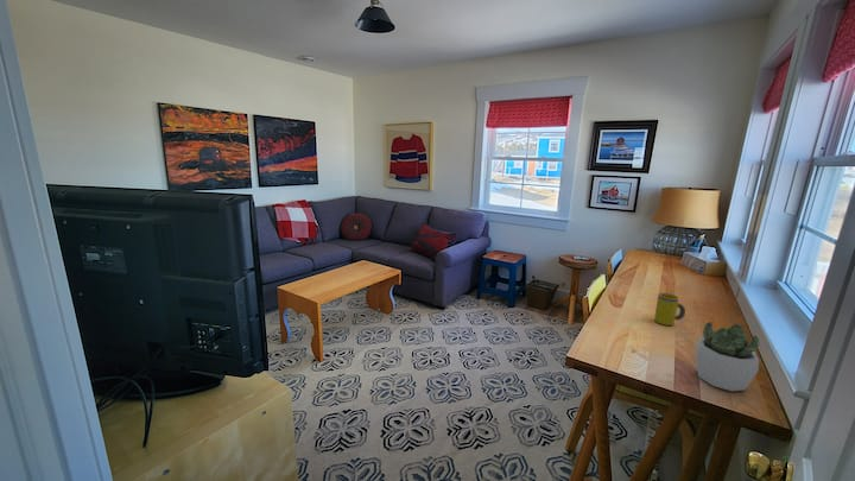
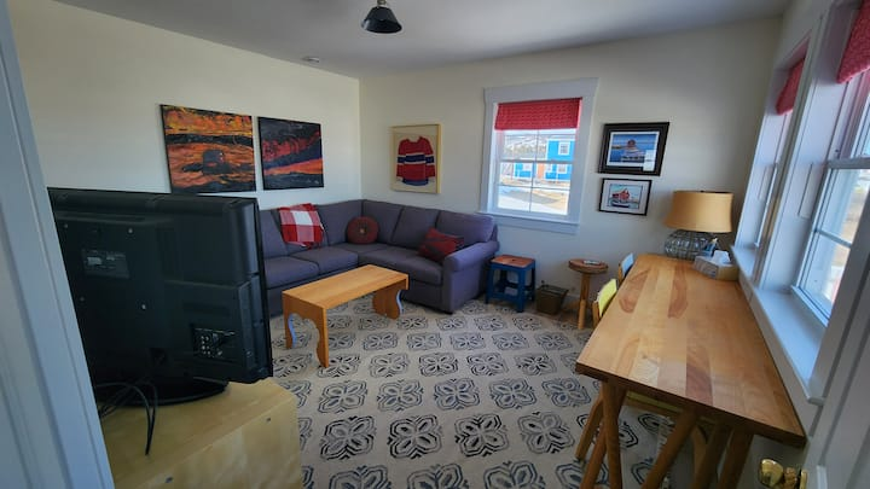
- mug (670, 309)
- succulent plant (726, 354)
